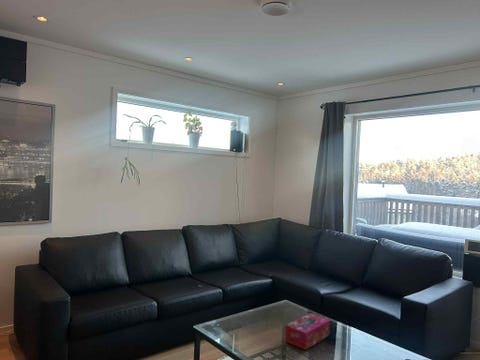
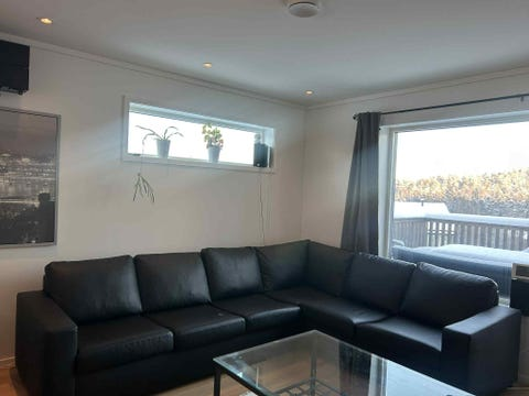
- tissue box (307, 330)
